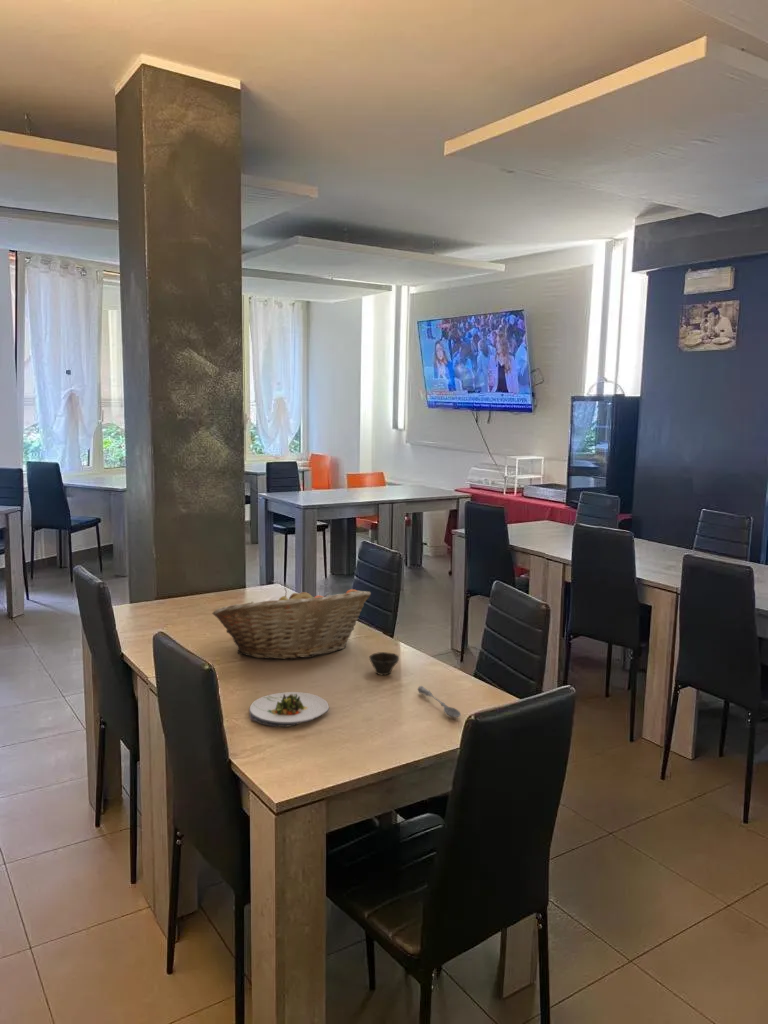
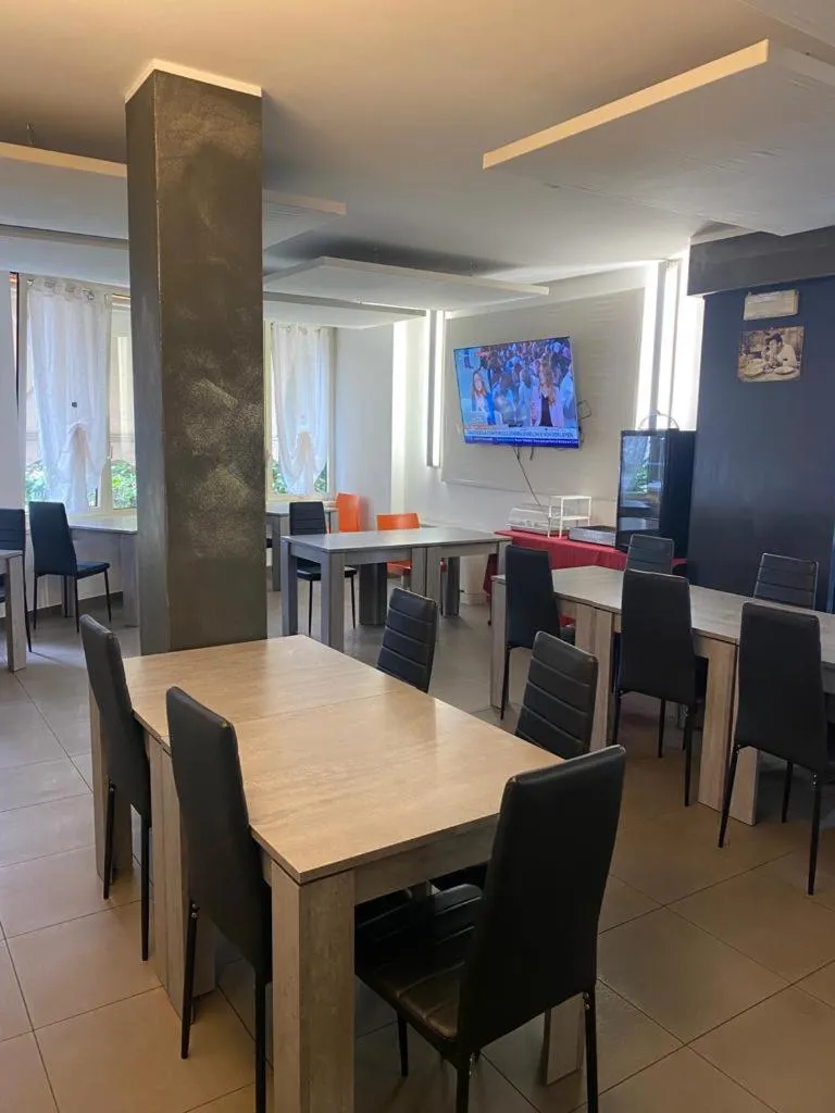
- cup (385, 664)
- fruit basket (293, 615)
- salad plate (288, 703)
- soupspoon (438, 701)
